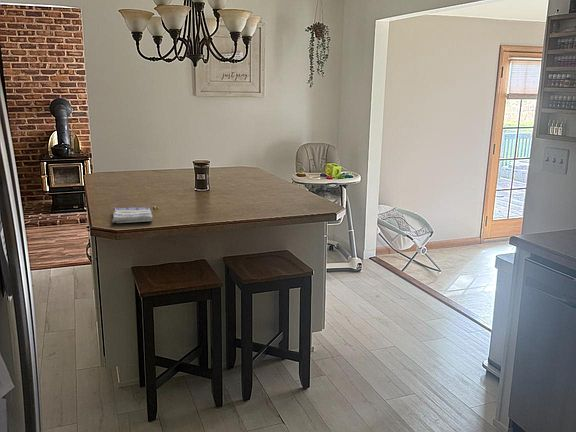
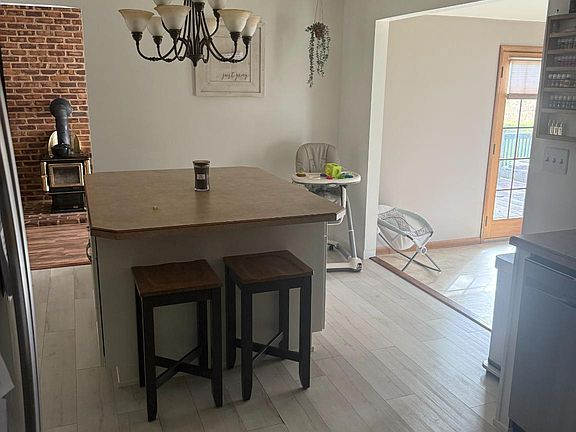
- dish towel (132, 214)
